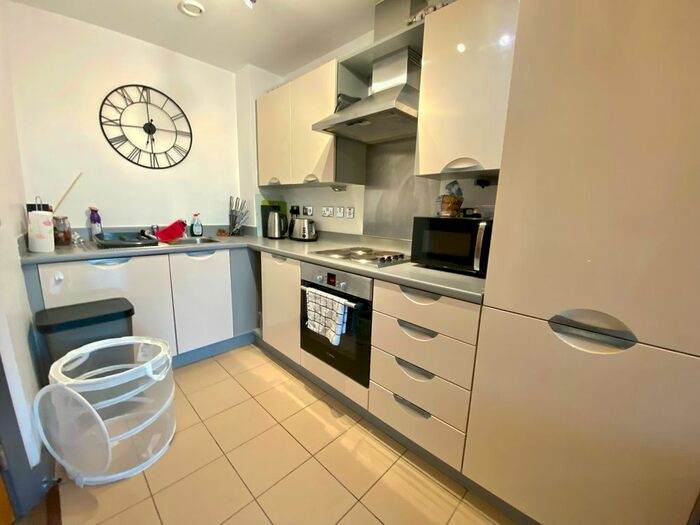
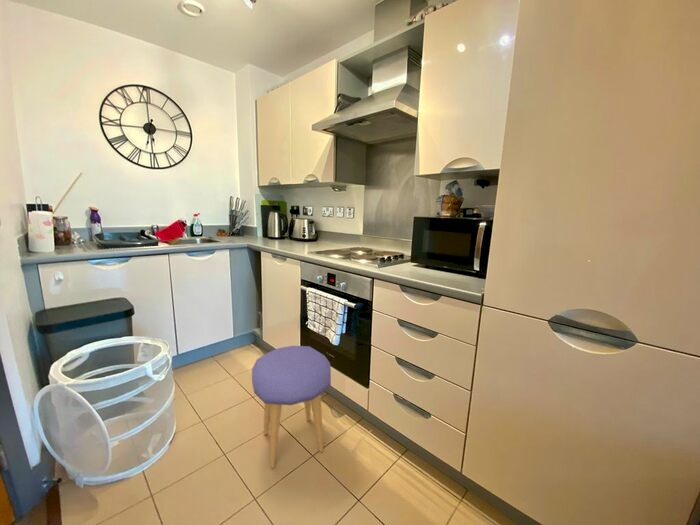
+ stool (292, 402)
